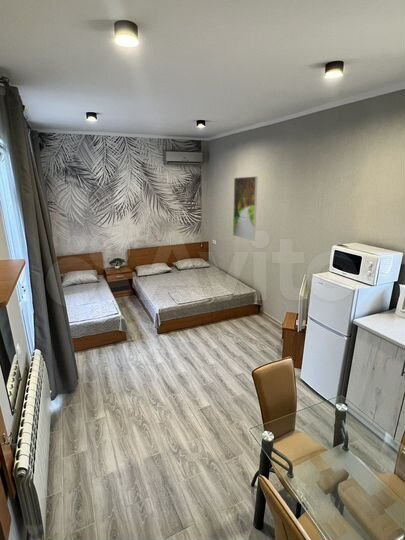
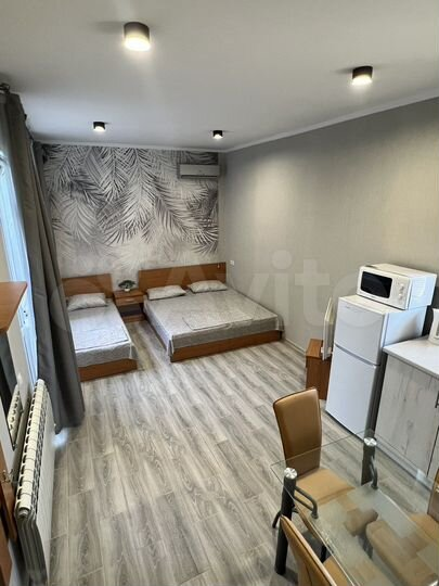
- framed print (244, 208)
